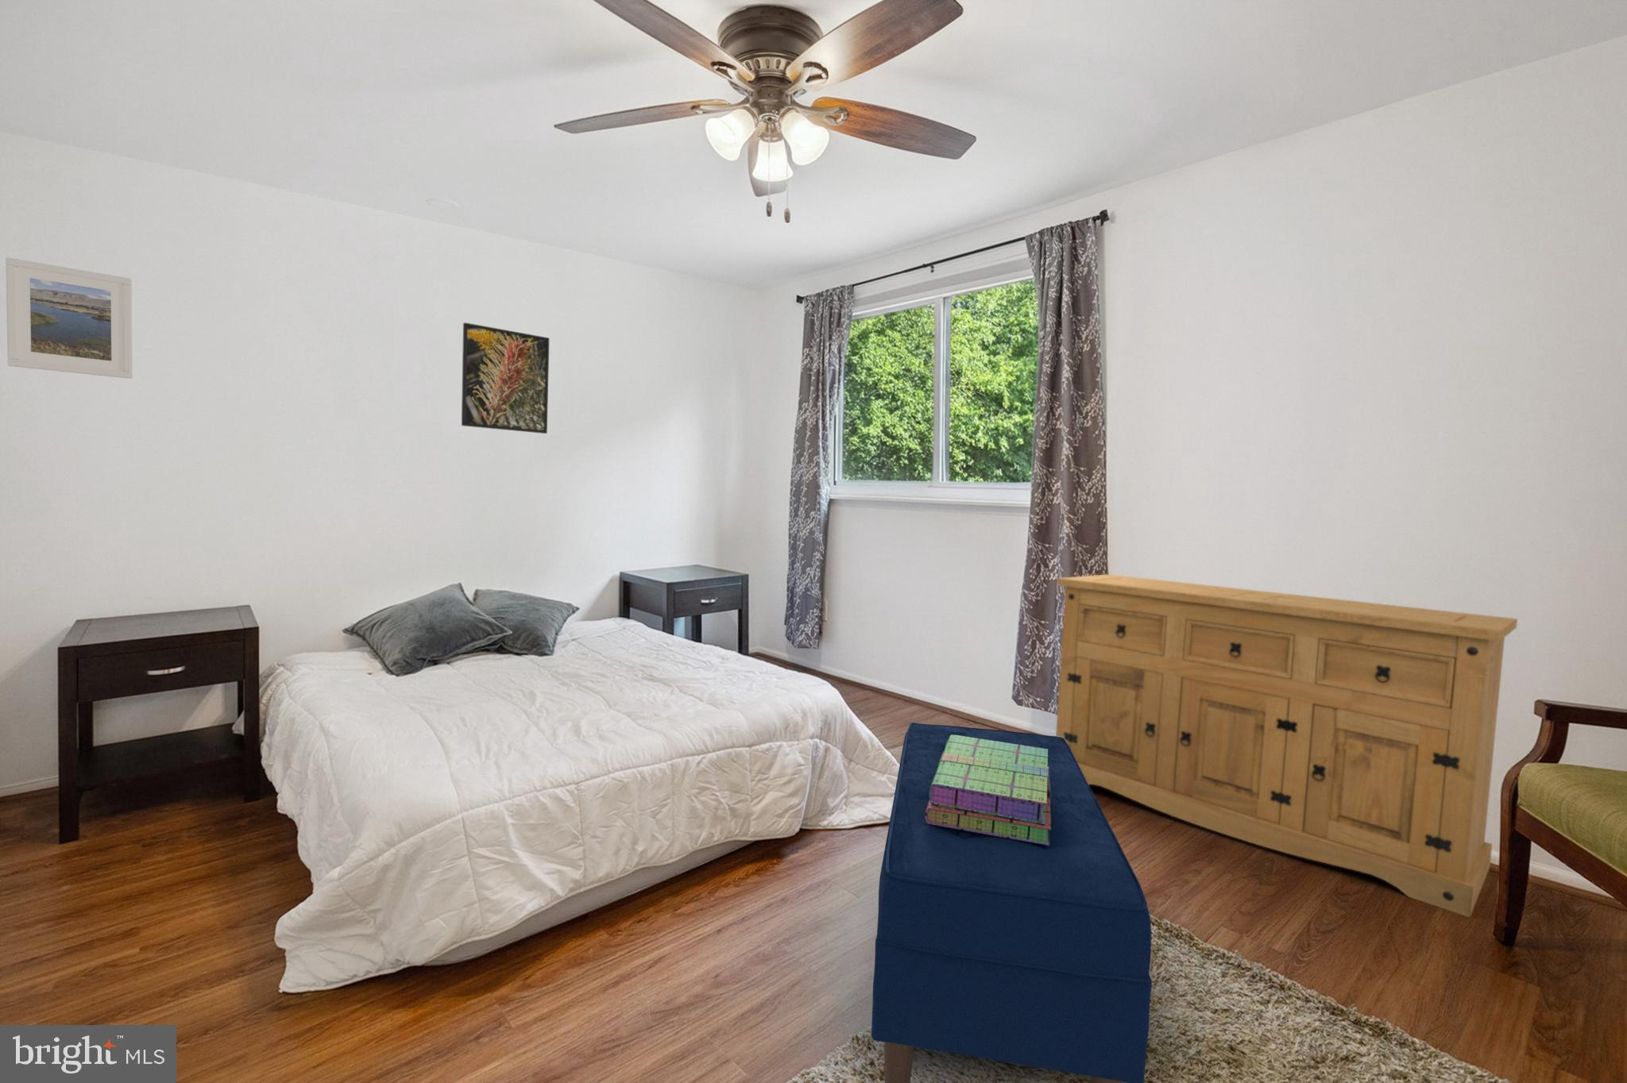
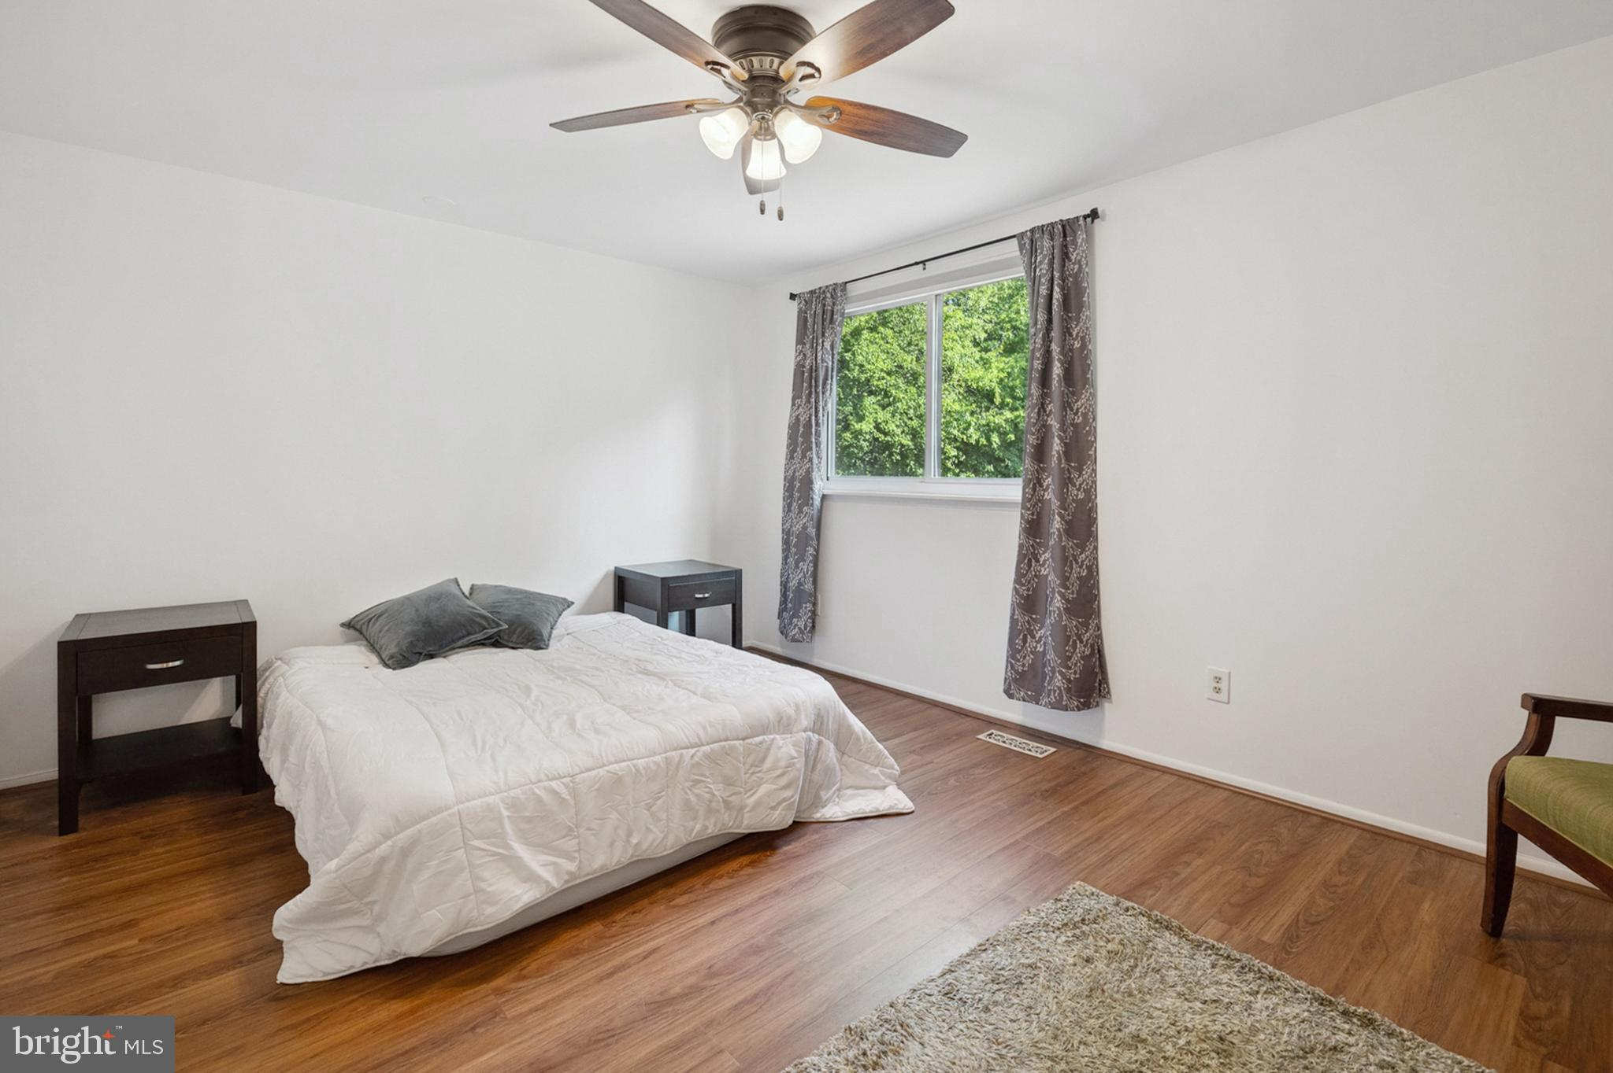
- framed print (506, 381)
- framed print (71, 320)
- bench (990, 881)
- stack of books (991, 786)
- cabinet (1249, 707)
